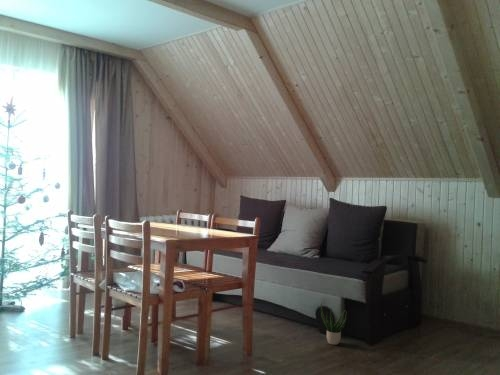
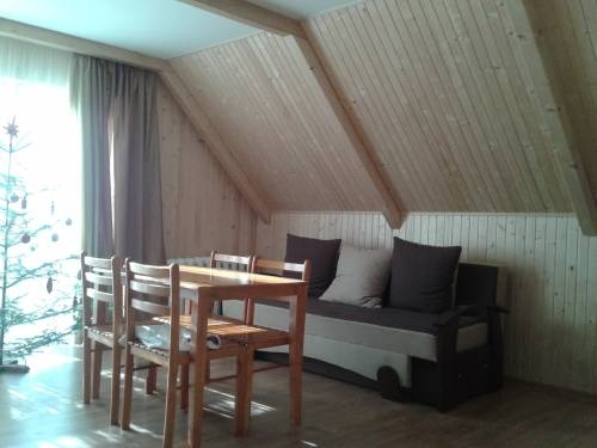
- potted plant (333, 324)
